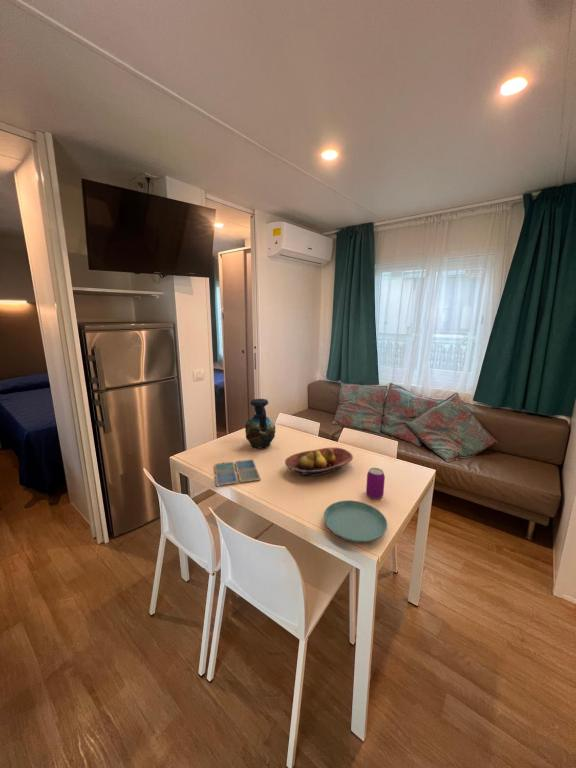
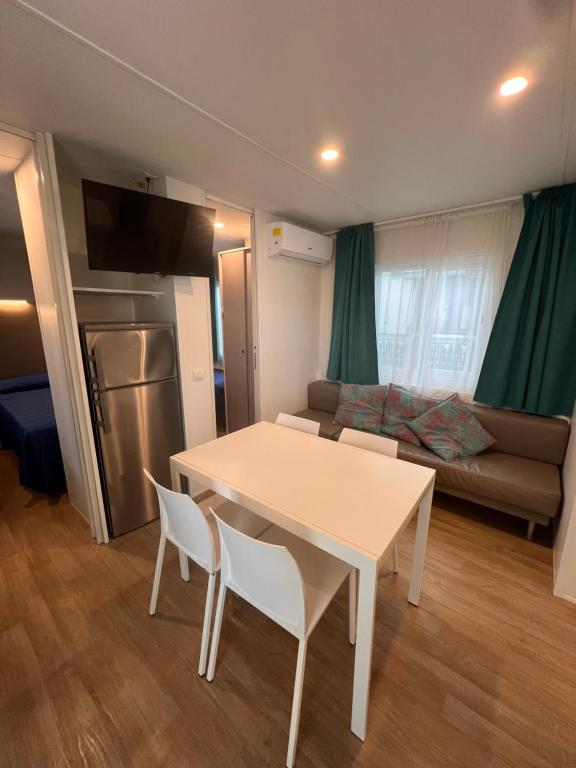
- saucer (354, 521)
- beverage can (375, 483)
- vase (260, 423)
- drink coaster (235, 471)
- fruit bowl (319, 459)
